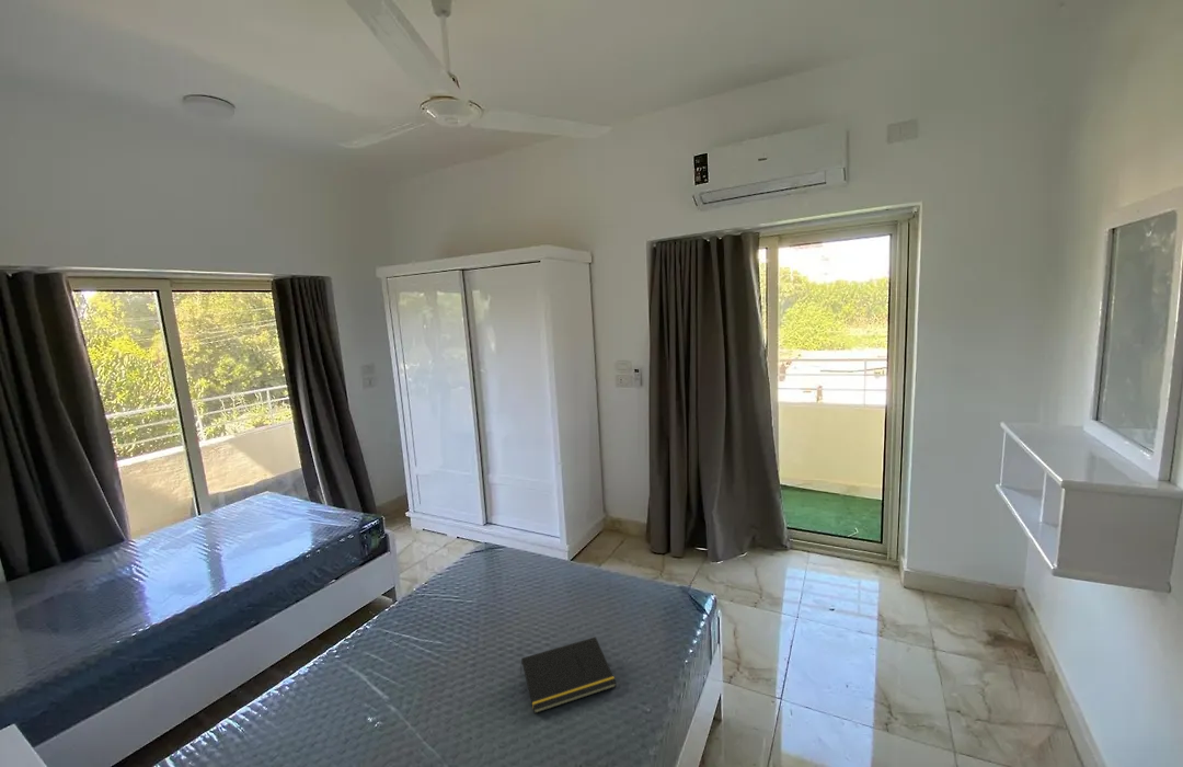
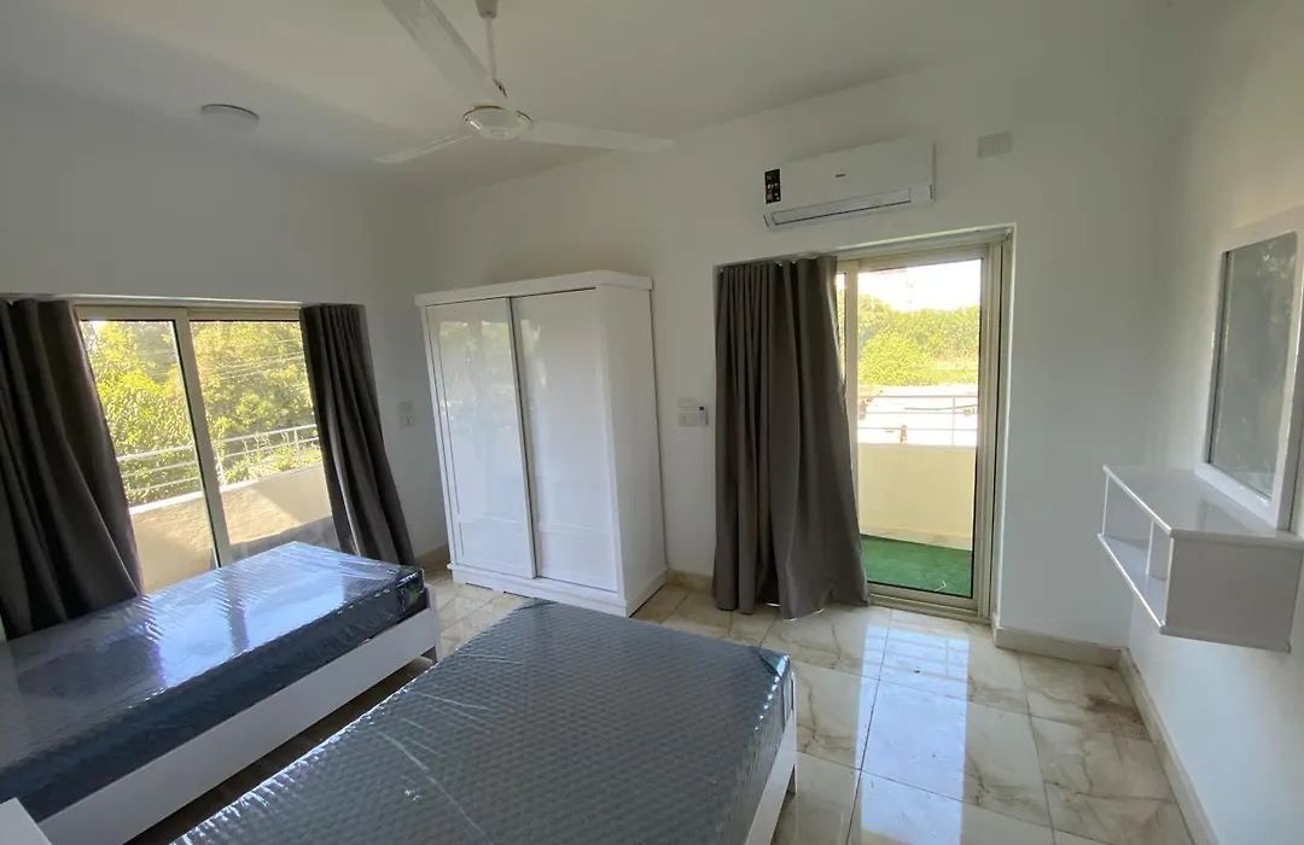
- notepad (567, 672)
